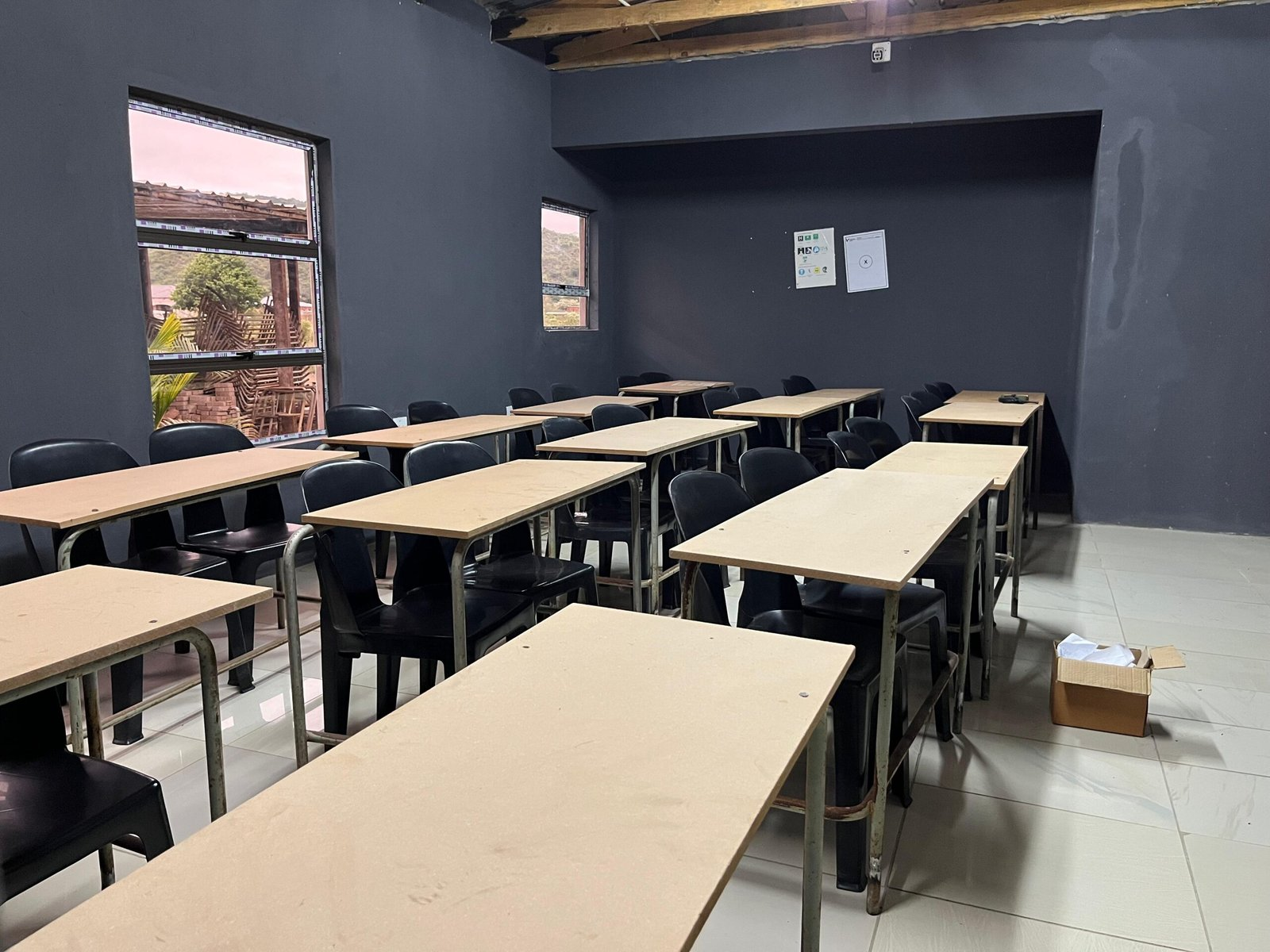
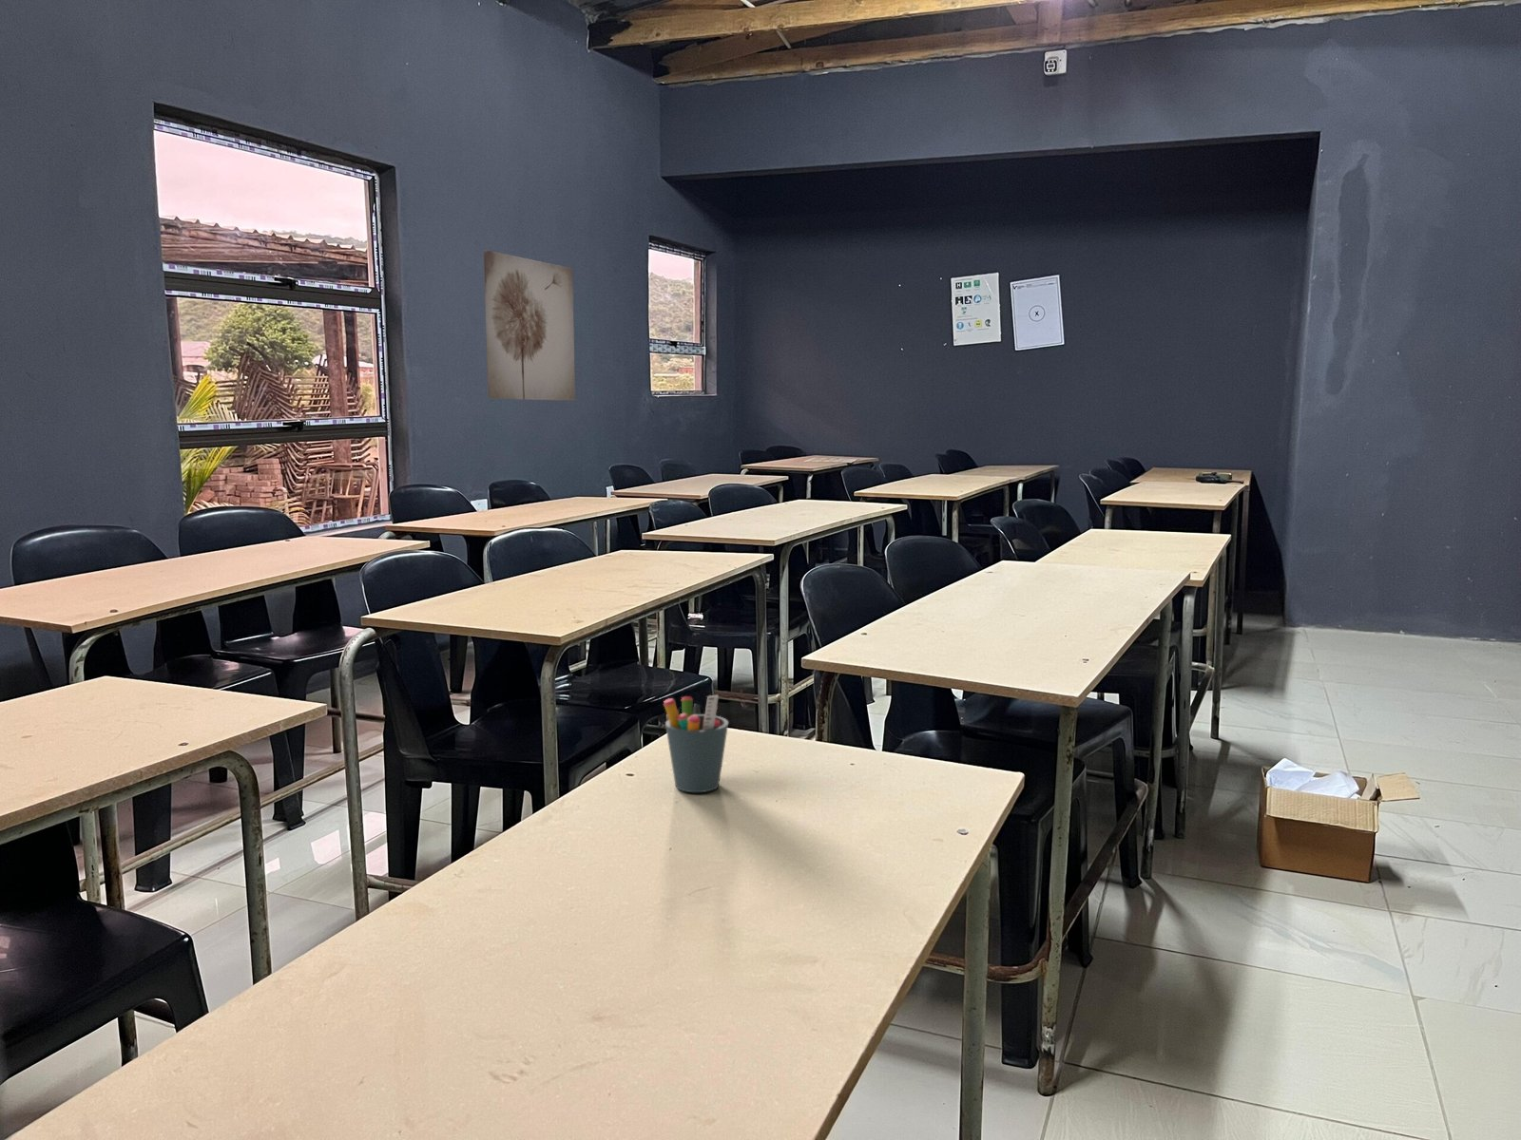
+ pen holder (696, 738)
+ wall art (532, 329)
